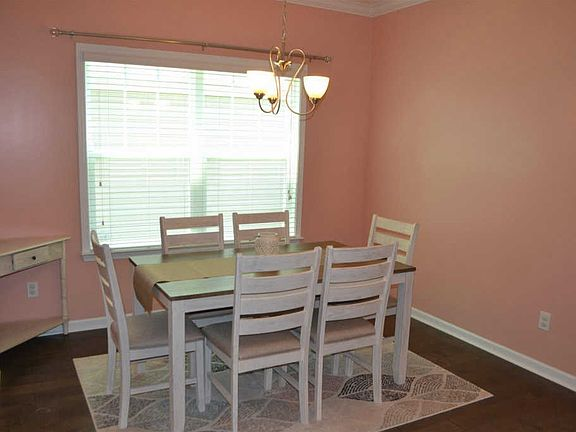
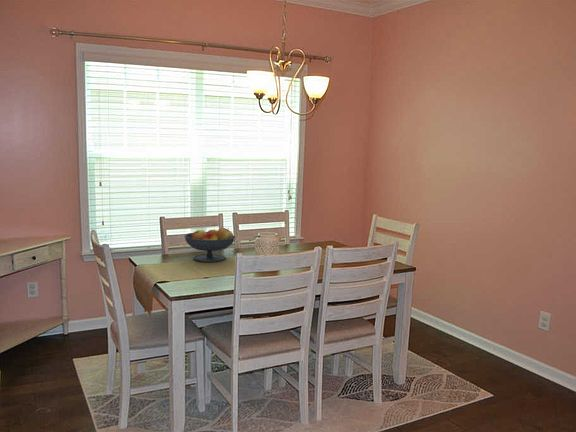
+ fruit bowl (209, 243)
